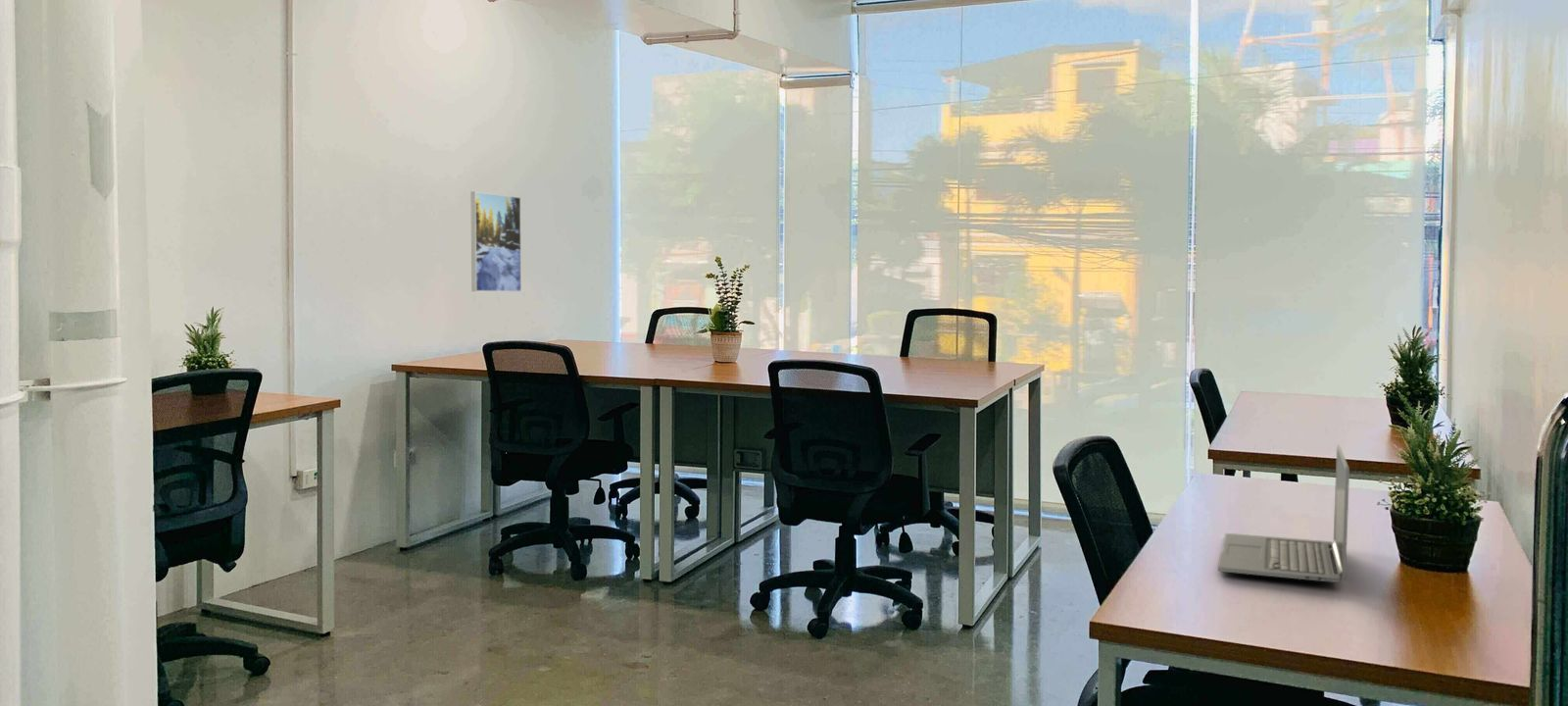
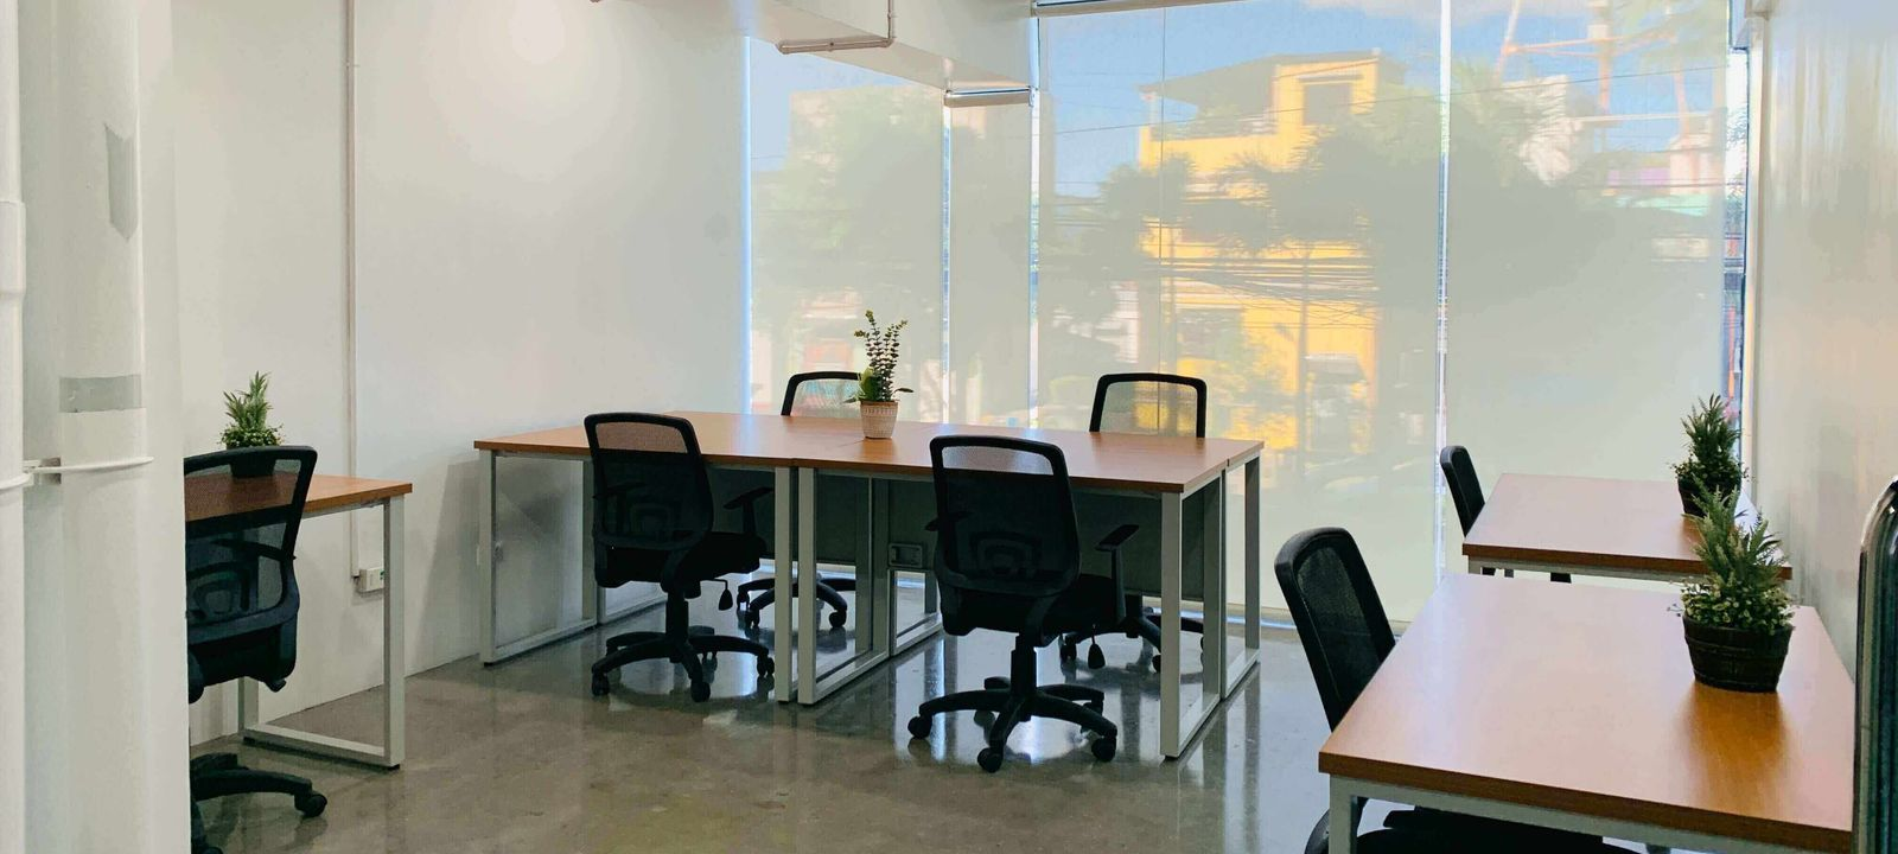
- laptop (1282, 537)
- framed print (496, 243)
